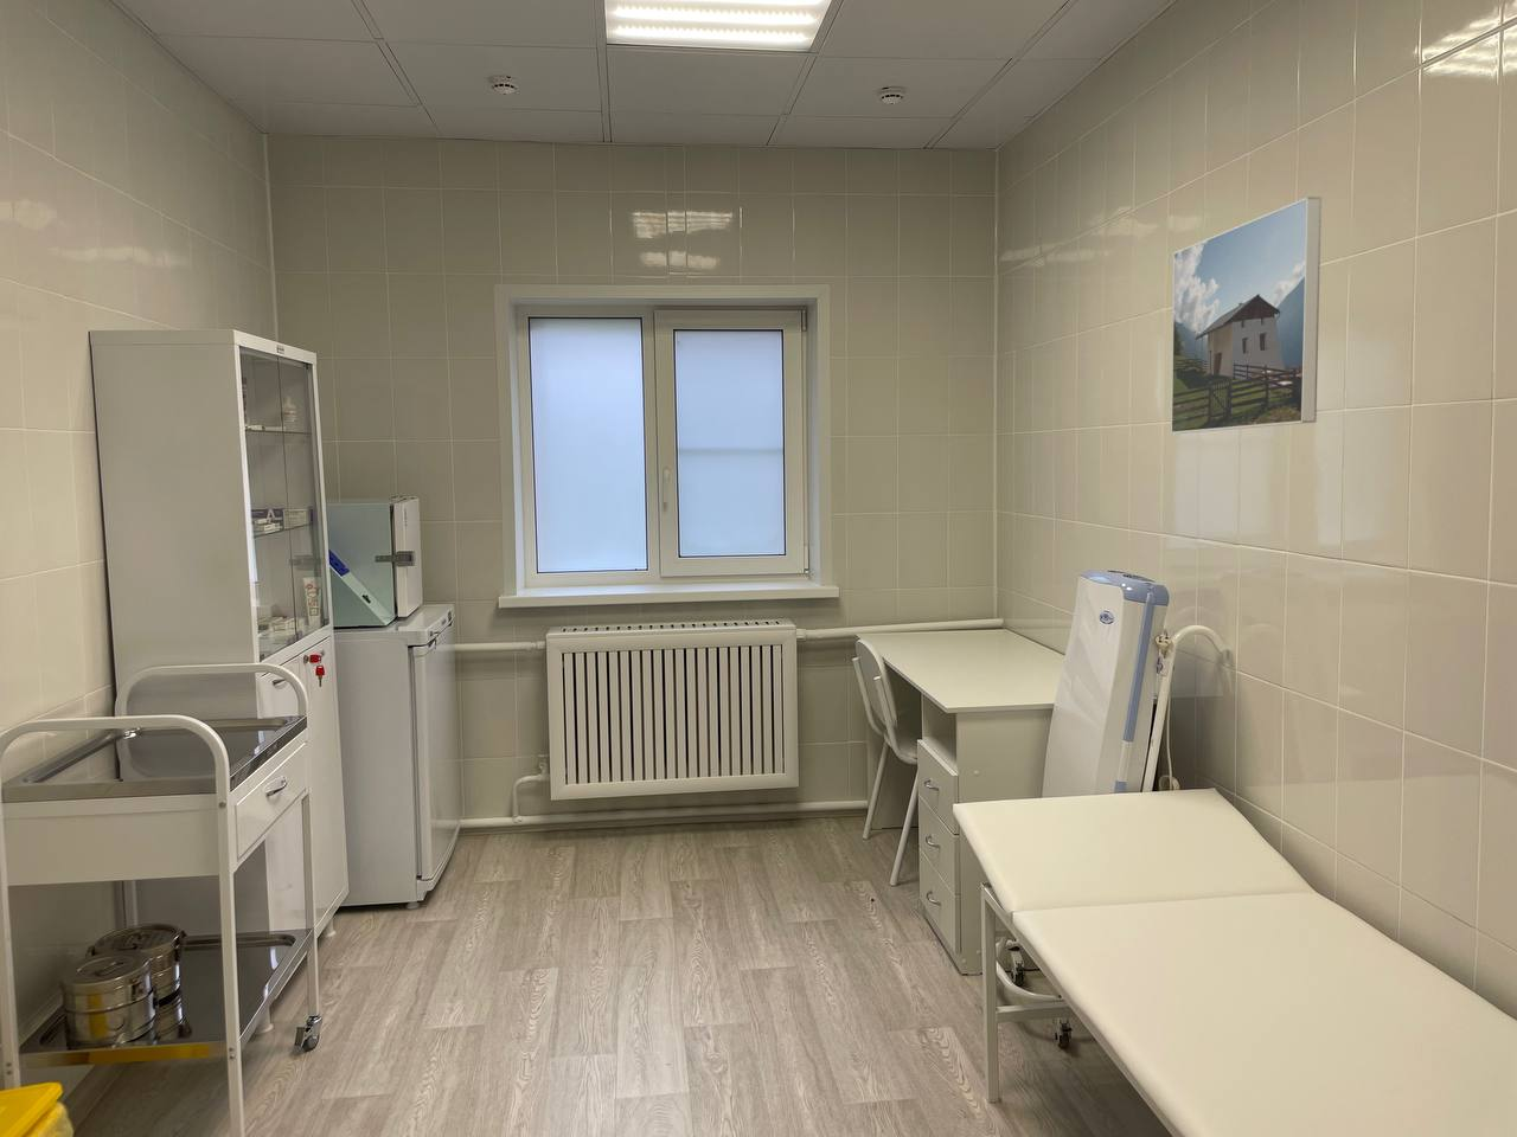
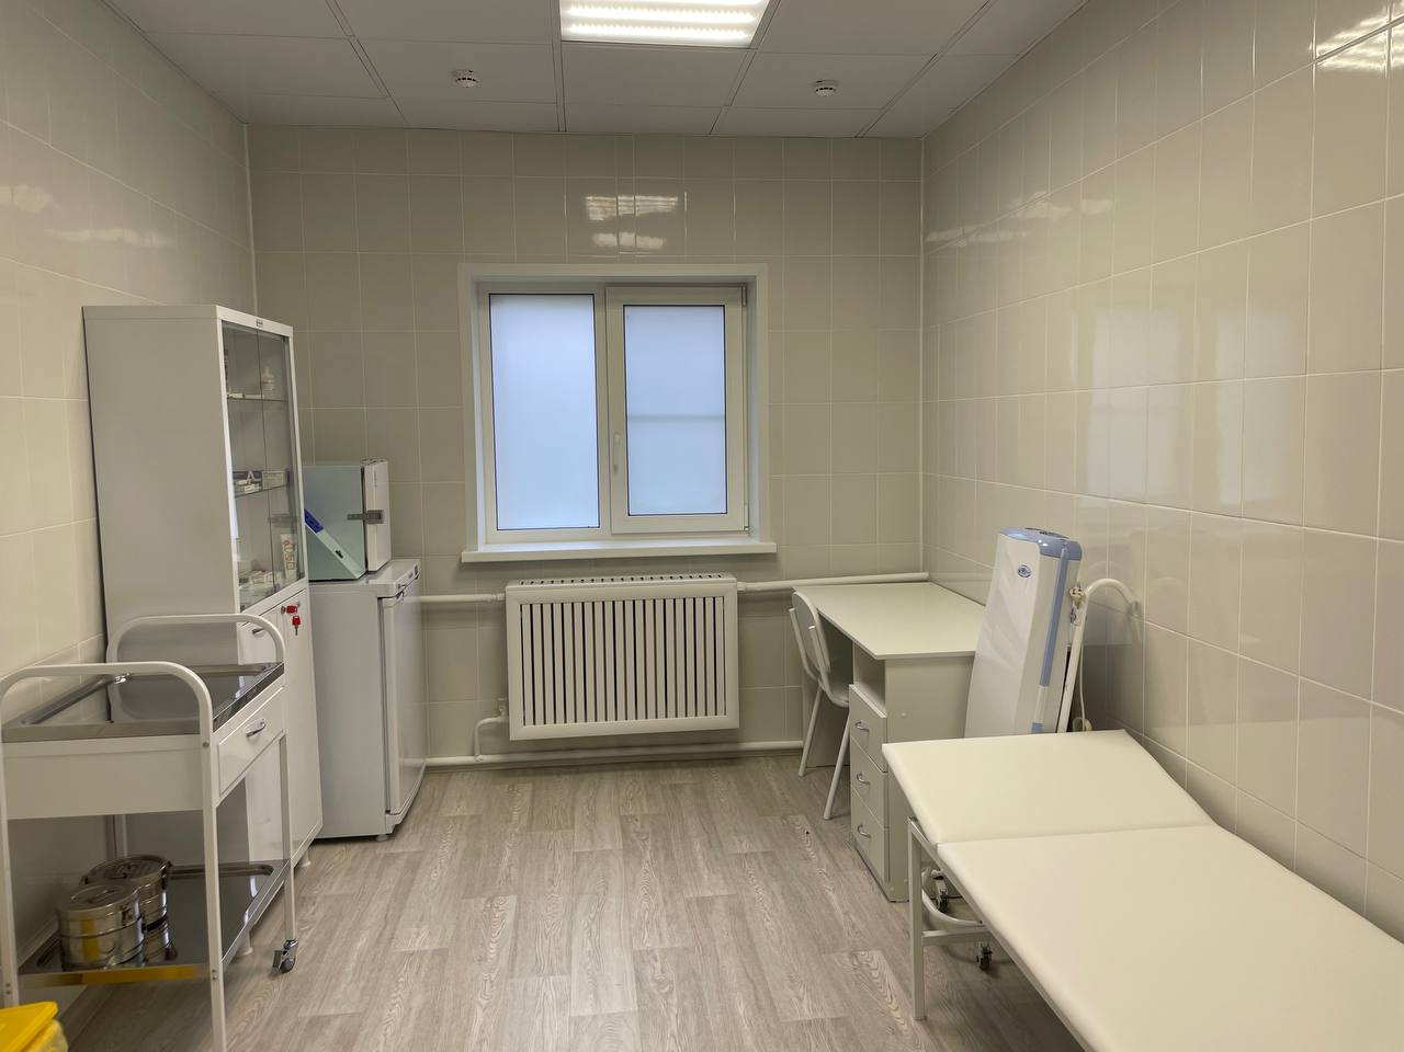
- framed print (1237, 328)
